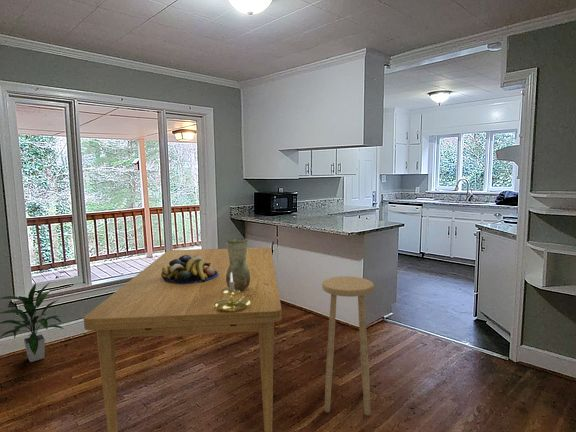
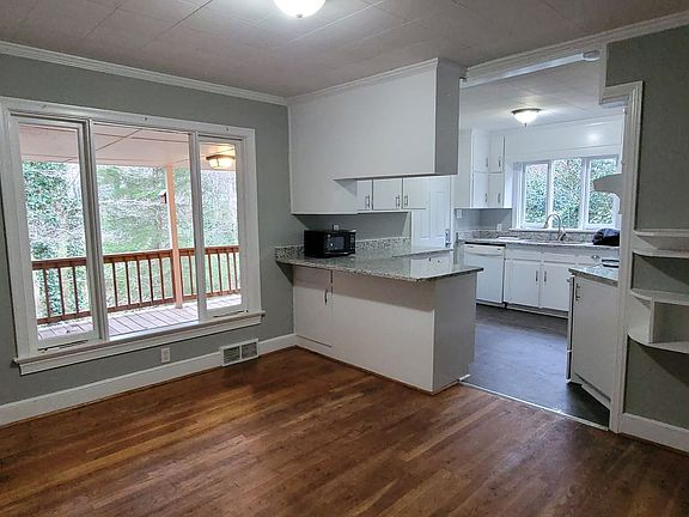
- candle holder (234, 289)
- fruit bowl (190, 266)
- dining table (209, 326)
- stool (360, 342)
- indoor plant (31, 322)
- vase (237, 264)
